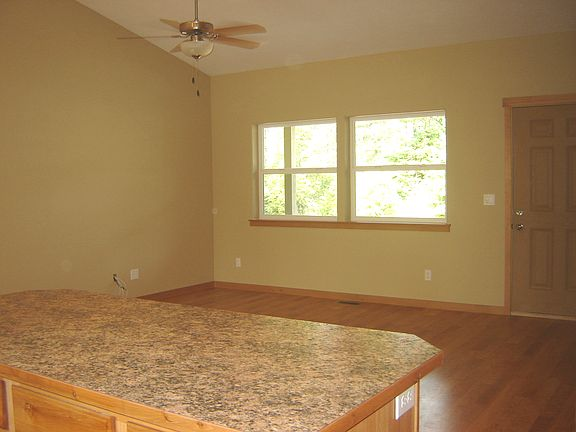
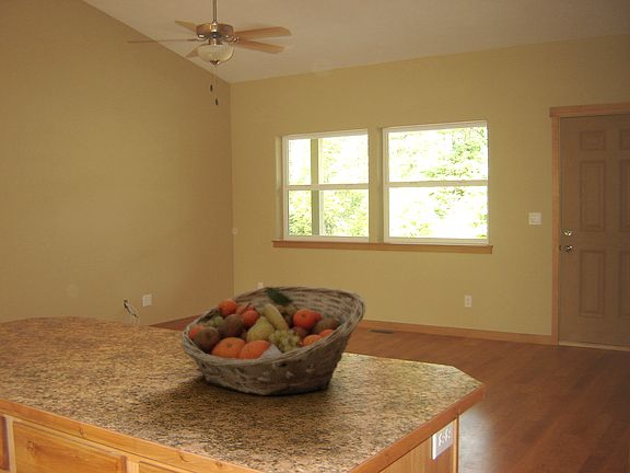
+ fruit basket (271, 335)
